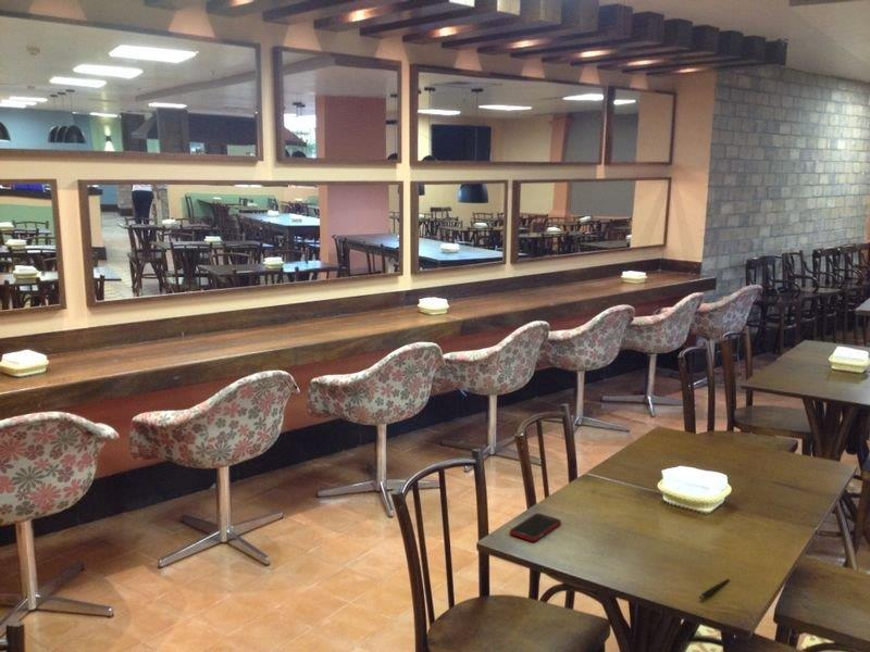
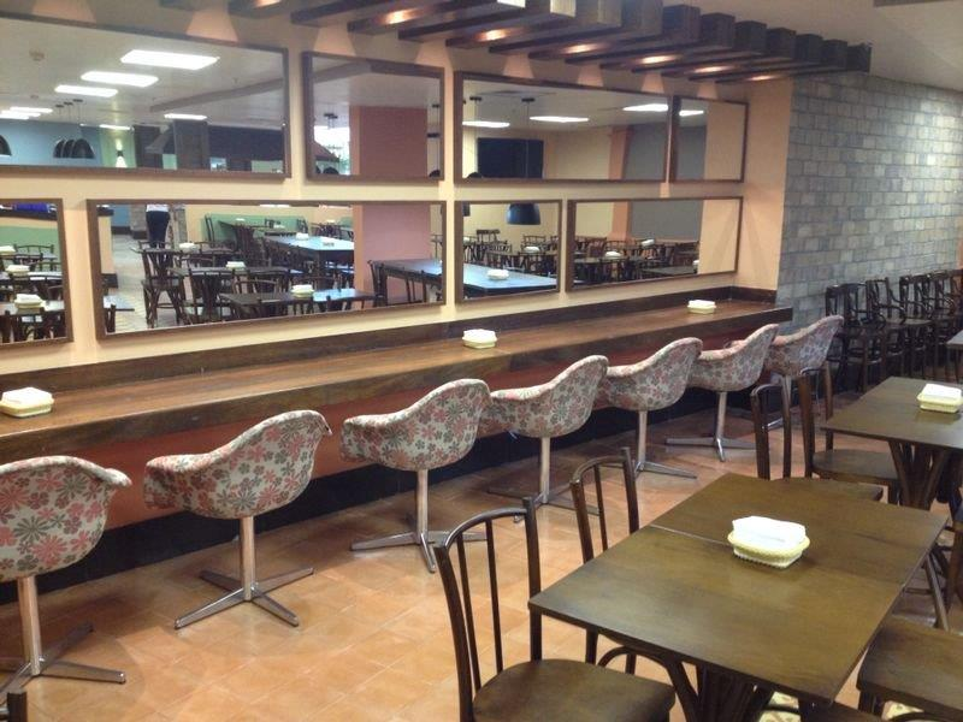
- cell phone (535, 527)
- pen (714, 587)
